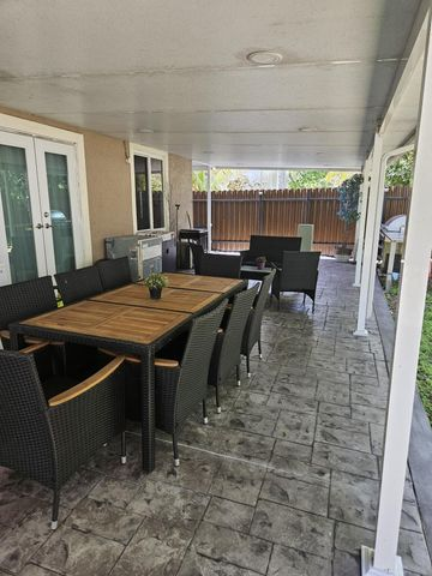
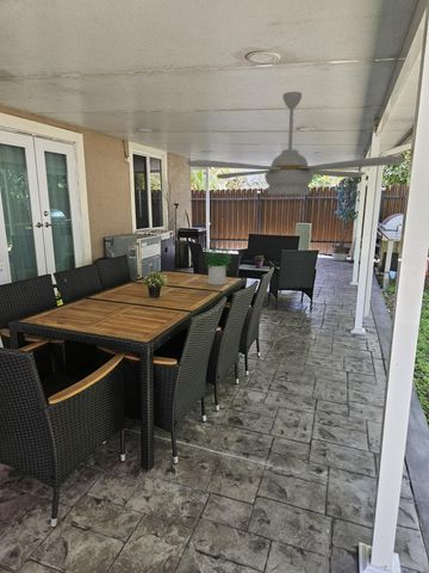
+ potted plant (217, 264)
+ ceiling fan (290, 146)
